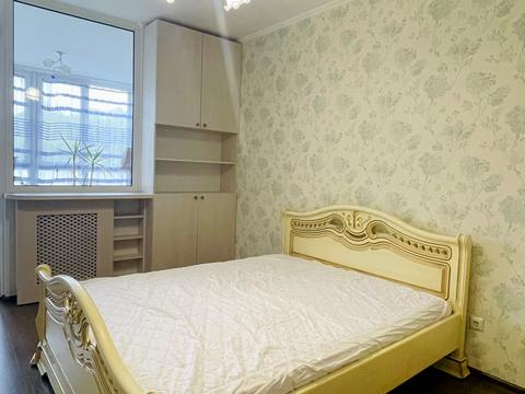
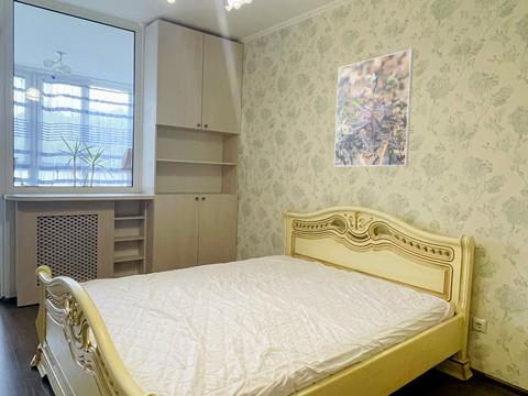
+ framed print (370, 112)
